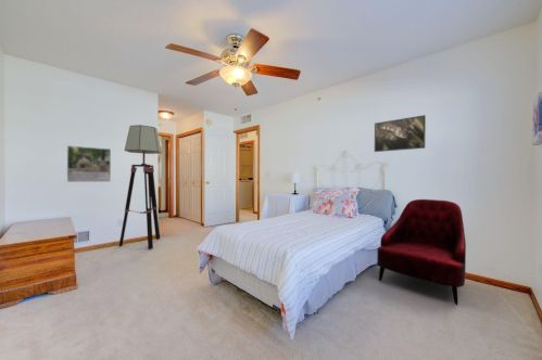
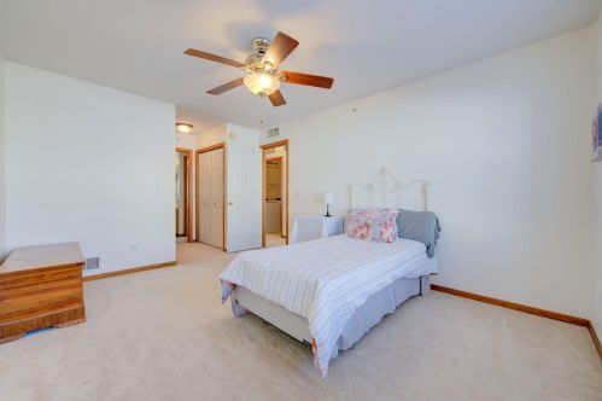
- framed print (89, 164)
- floor lamp (144, 185)
- armchair (424, 241)
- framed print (398, 134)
